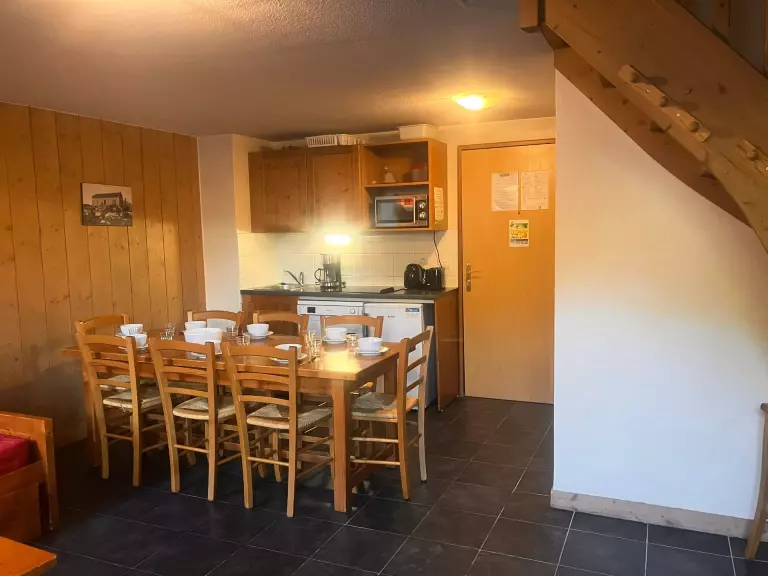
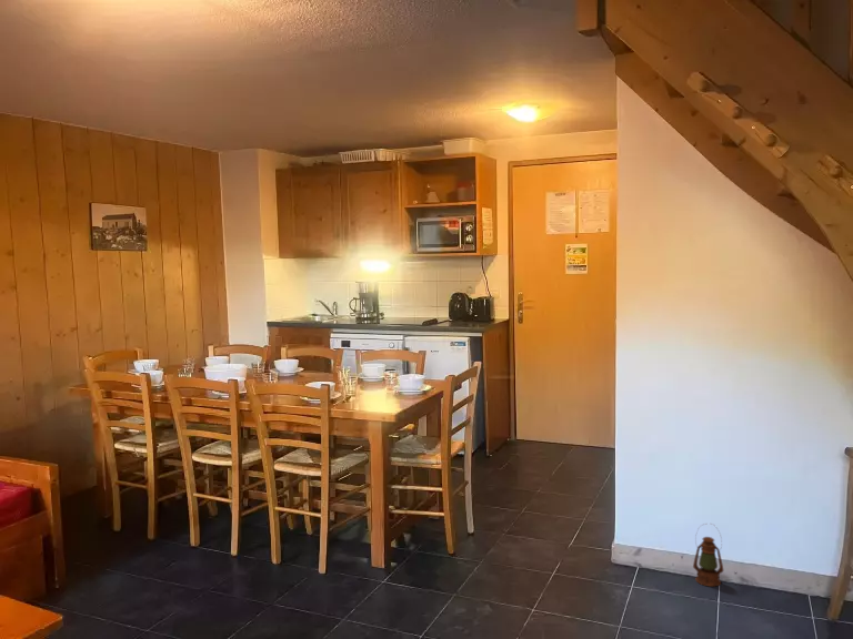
+ lantern (708, 551)
